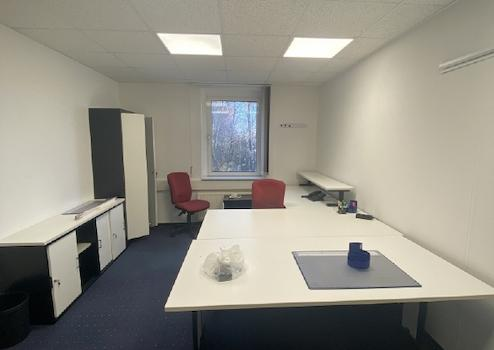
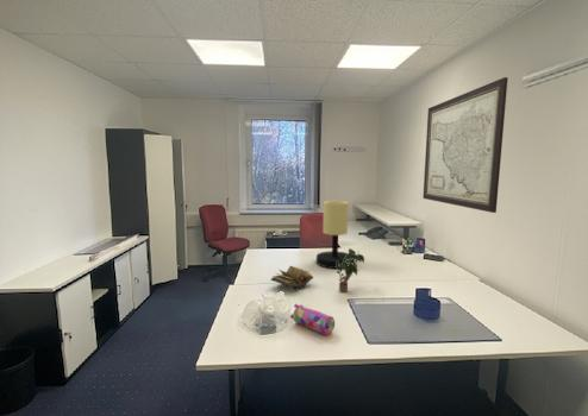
+ wall art (456, 151)
+ book (292, 277)
+ table lamp (336, 232)
+ potted plant (352, 269)
+ pencil case (312, 319)
